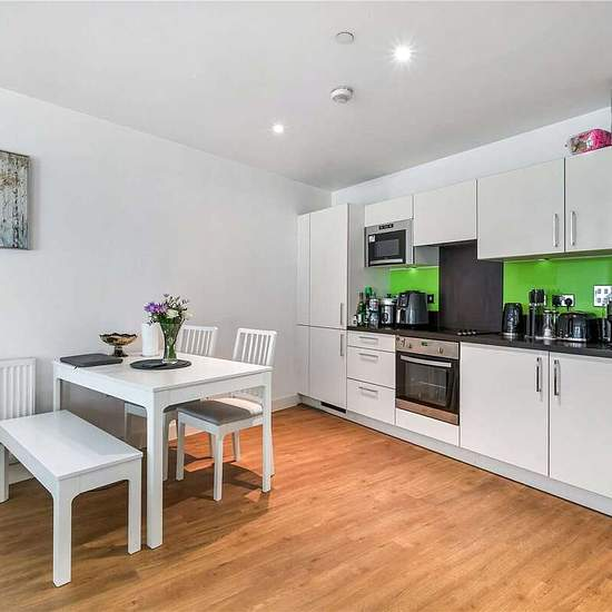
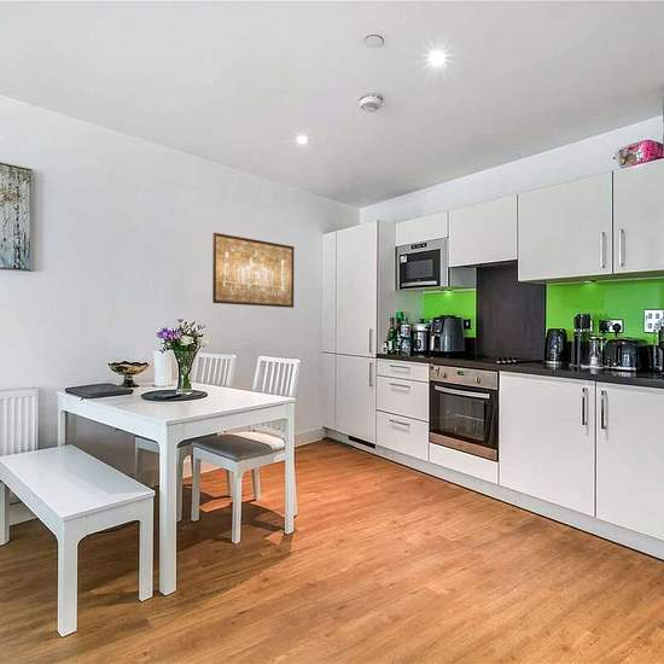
+ wall art (256, 273)
